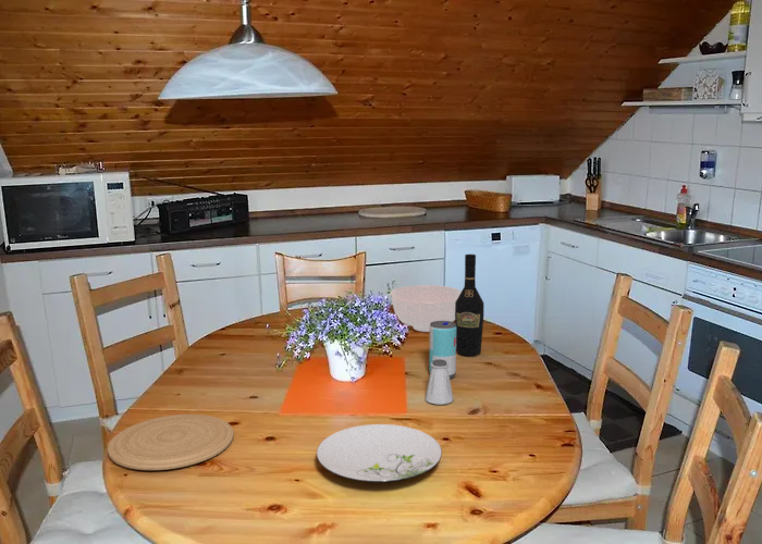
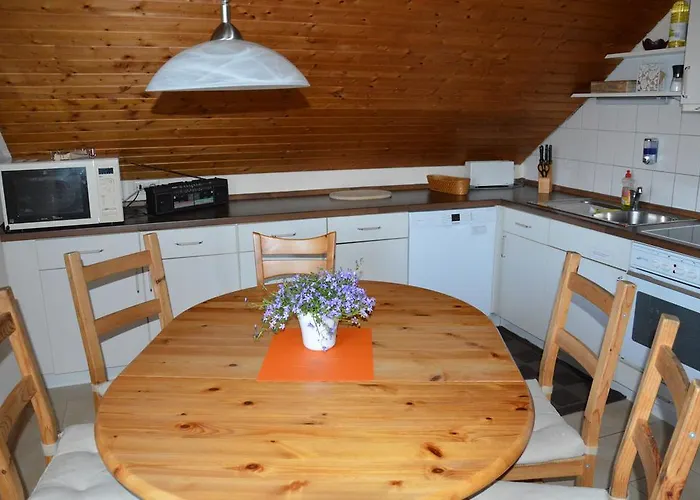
- plate (379, 457)
- bowl (427, 310)
- beverage can (442, 349)
- wine bottle (469, 304)
- plate (172, 438)
- saltshaker (439, 380)
